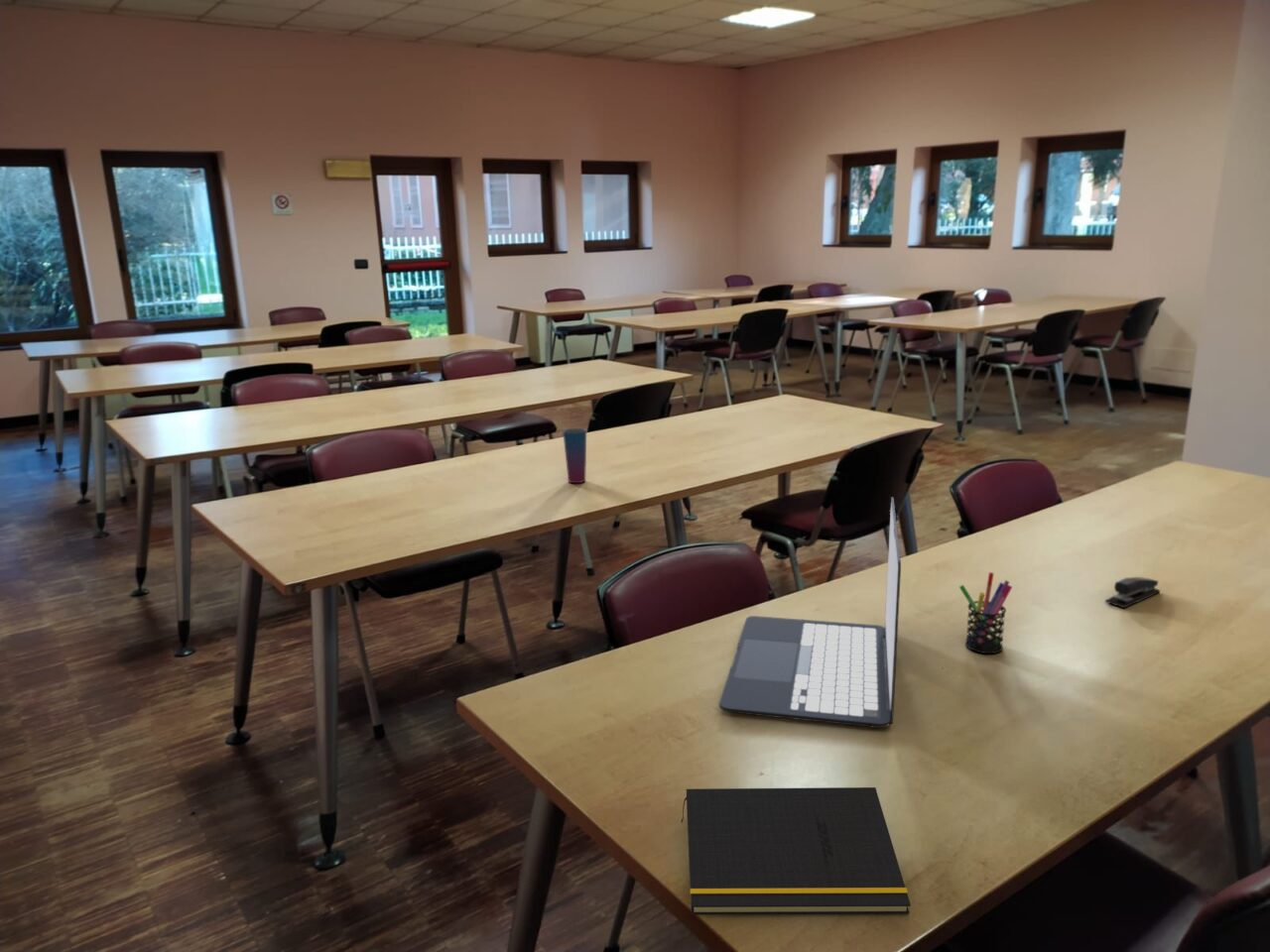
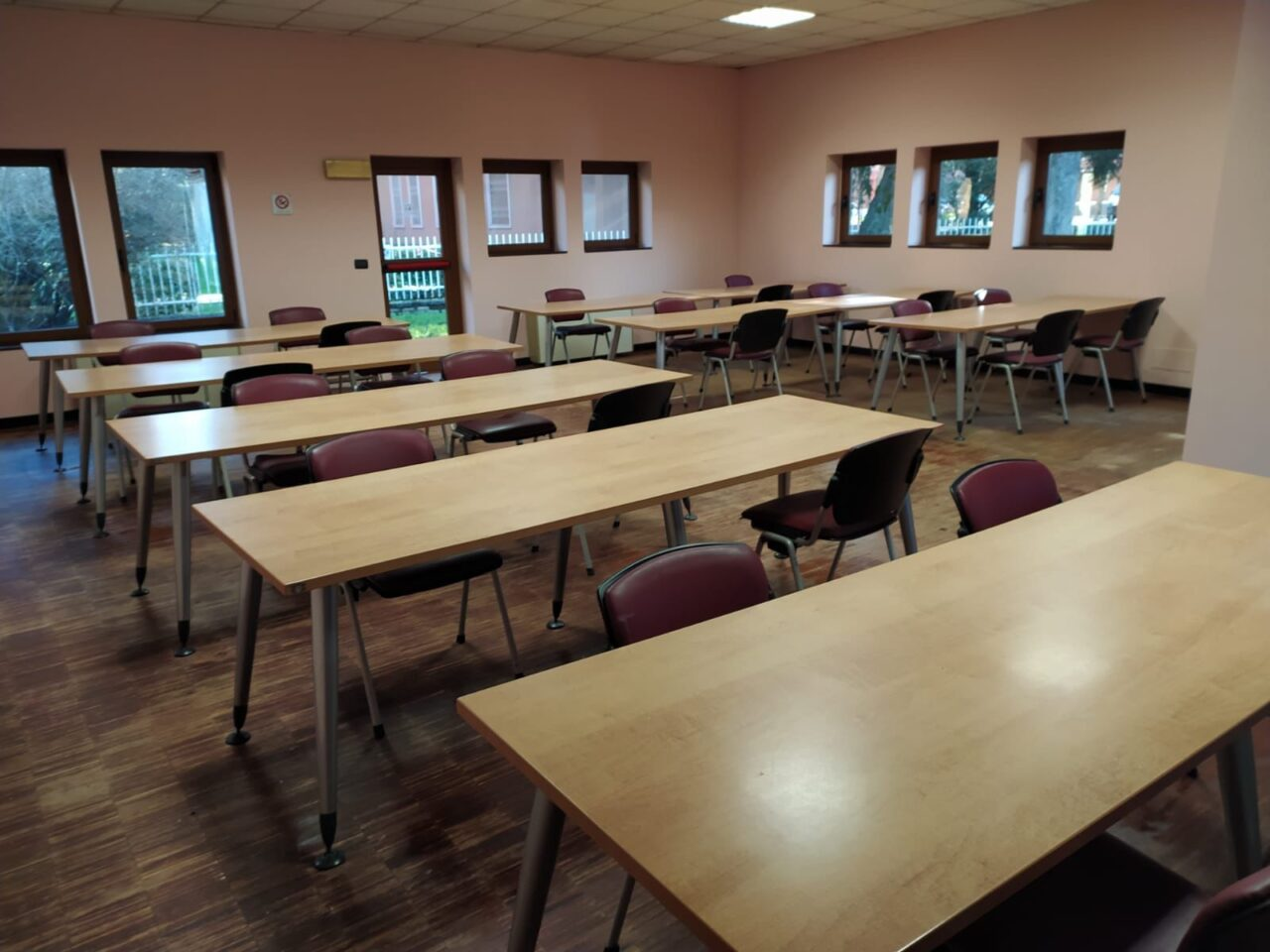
- laptop (811, 620)
- stapler (1134, 587)
- notepad (789, 846)
- pen holder (982, 611)
- cup (575, 455)
